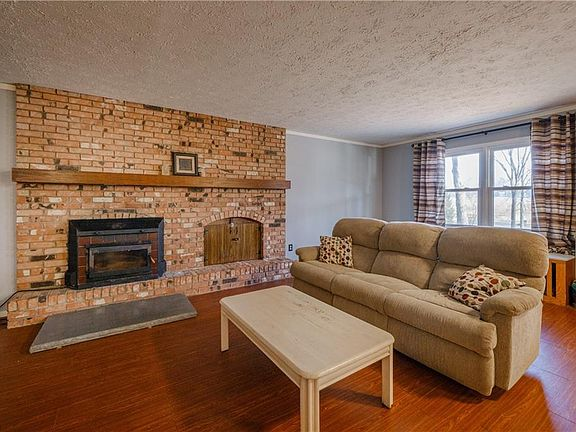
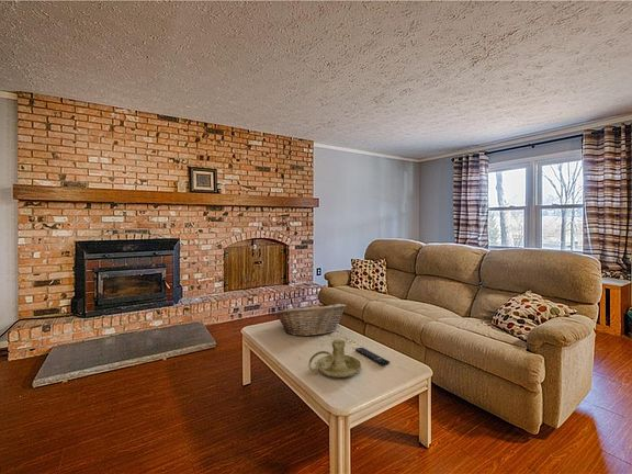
+ fruit basket (311, 315)
+ remote control (371, 356)
+ candle holder (334, 357)
